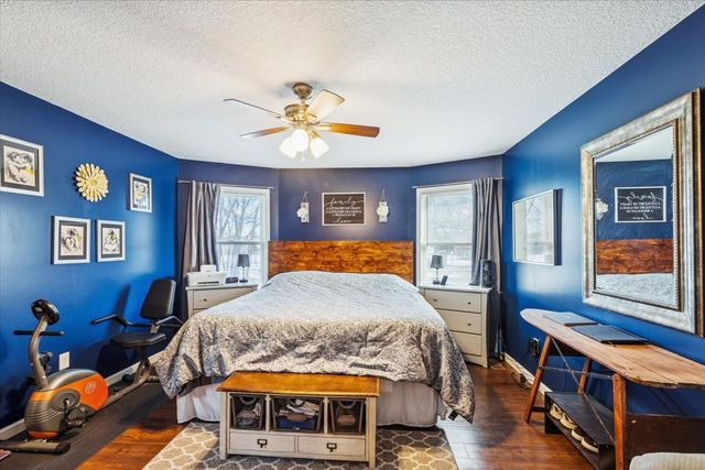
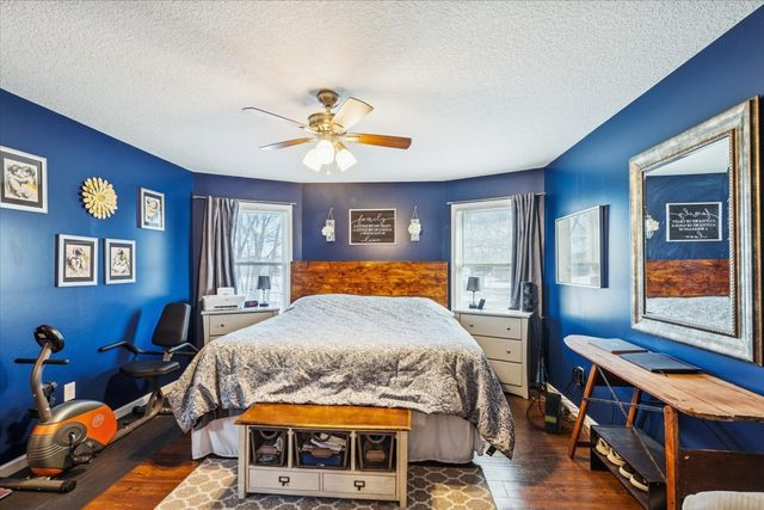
+ backpack (546, 405)
